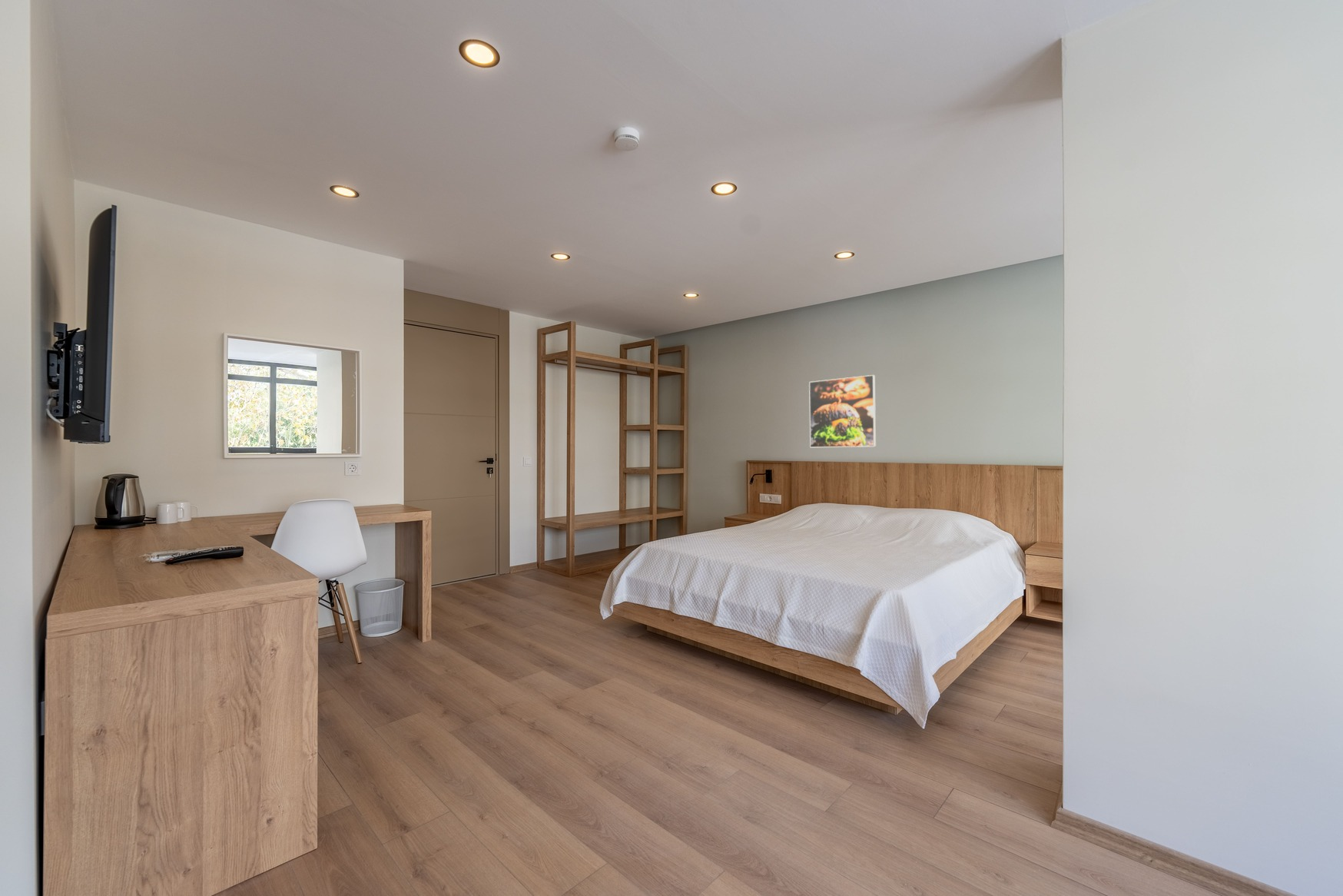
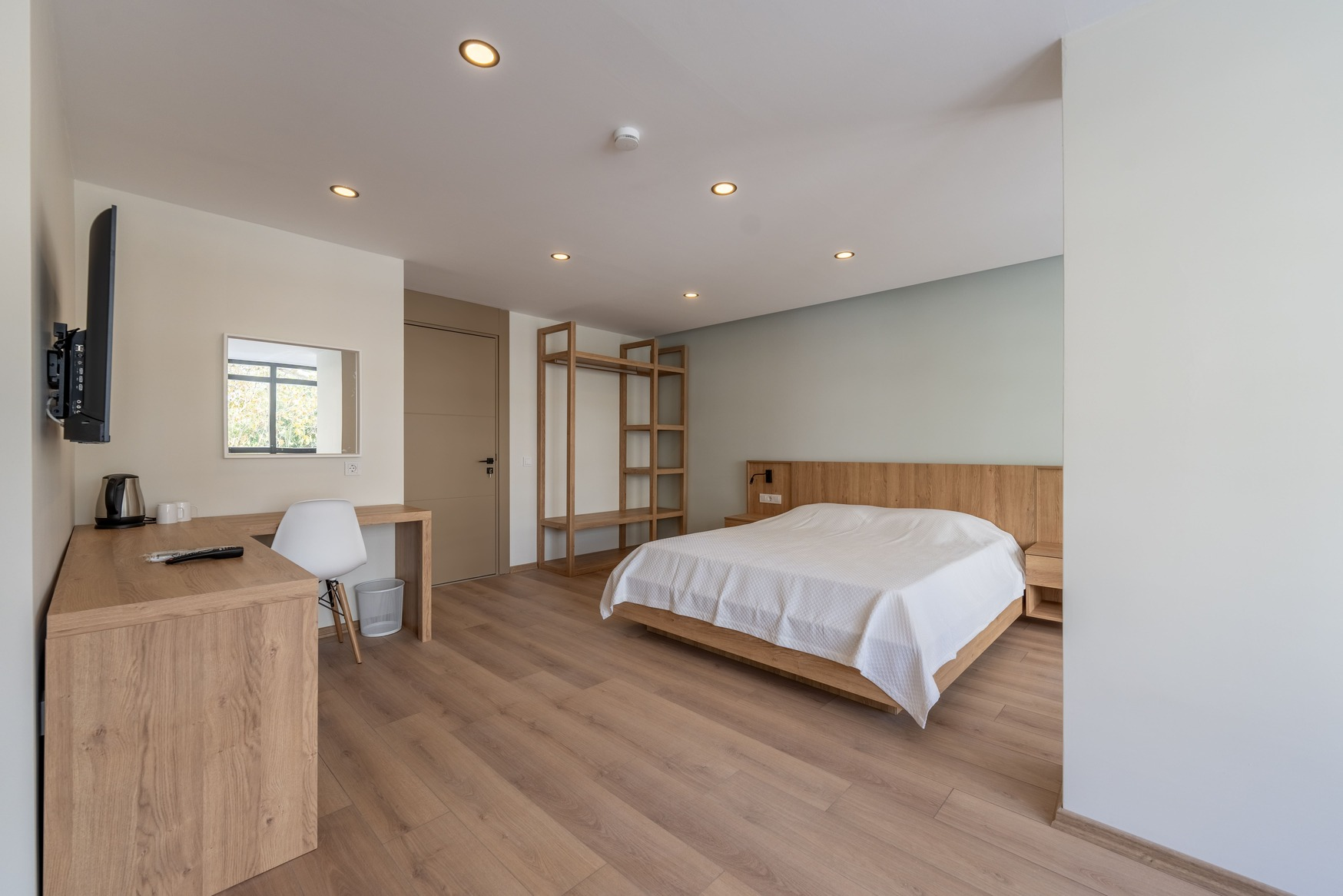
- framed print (841, 413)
